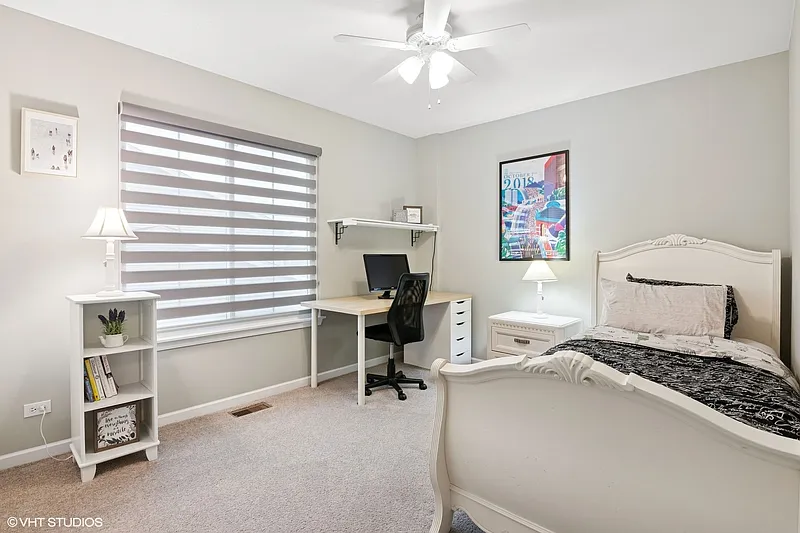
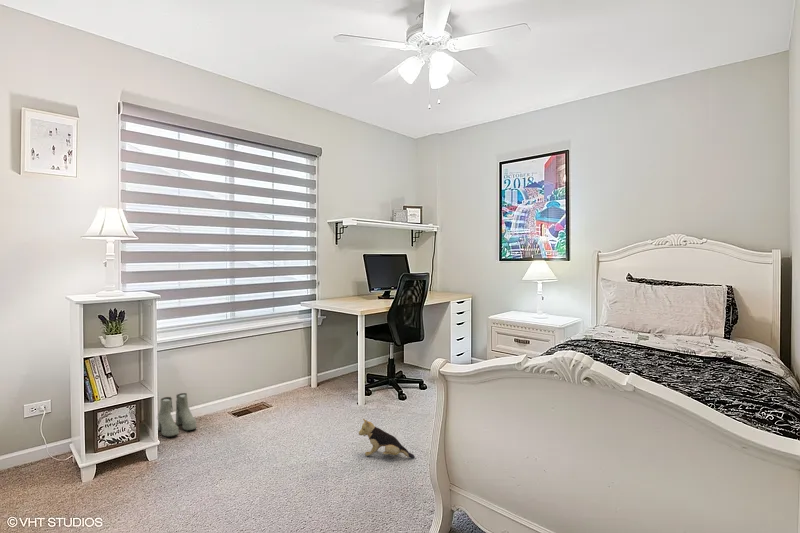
+ boots (177, 413)
+ plush toy (386, 437)
